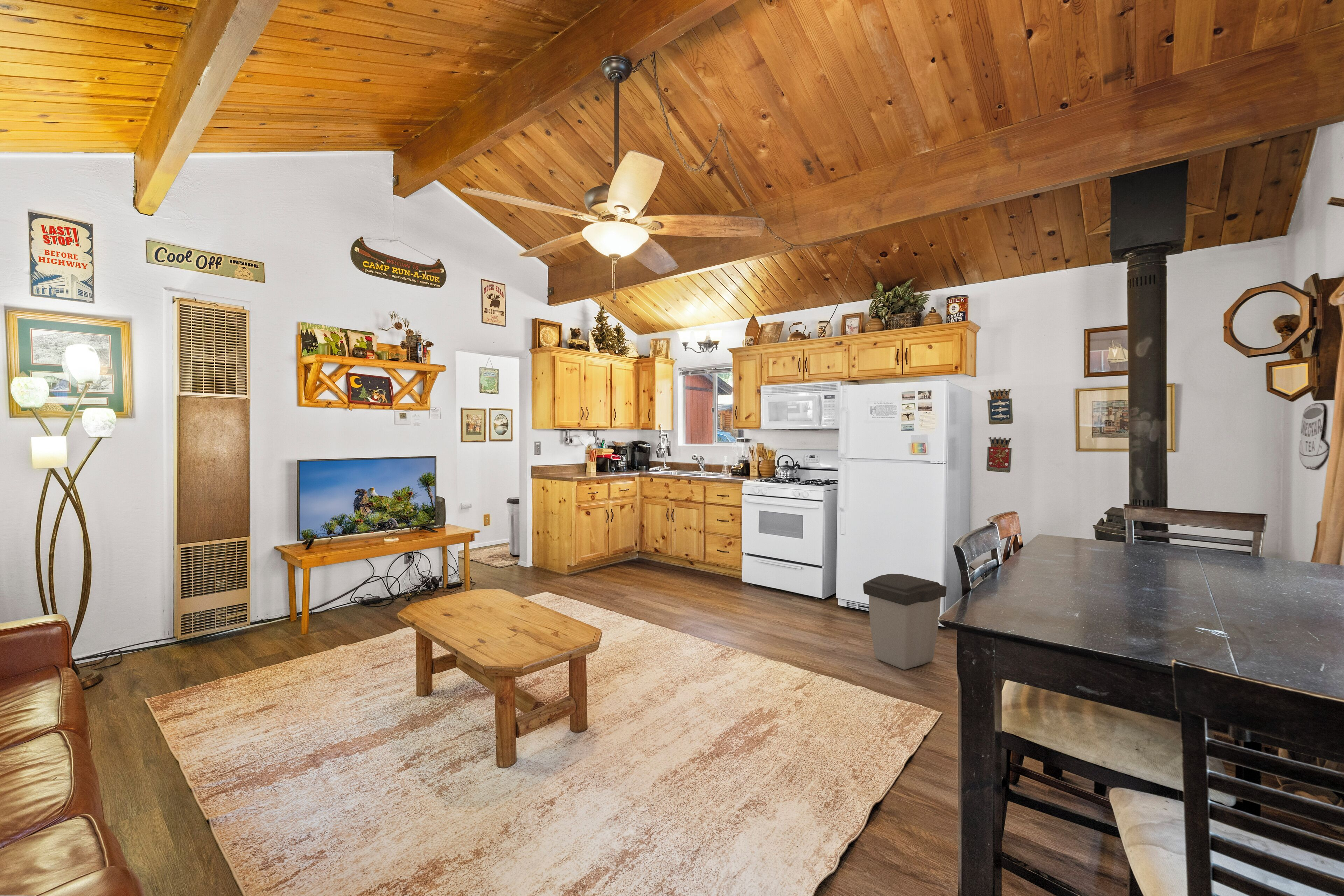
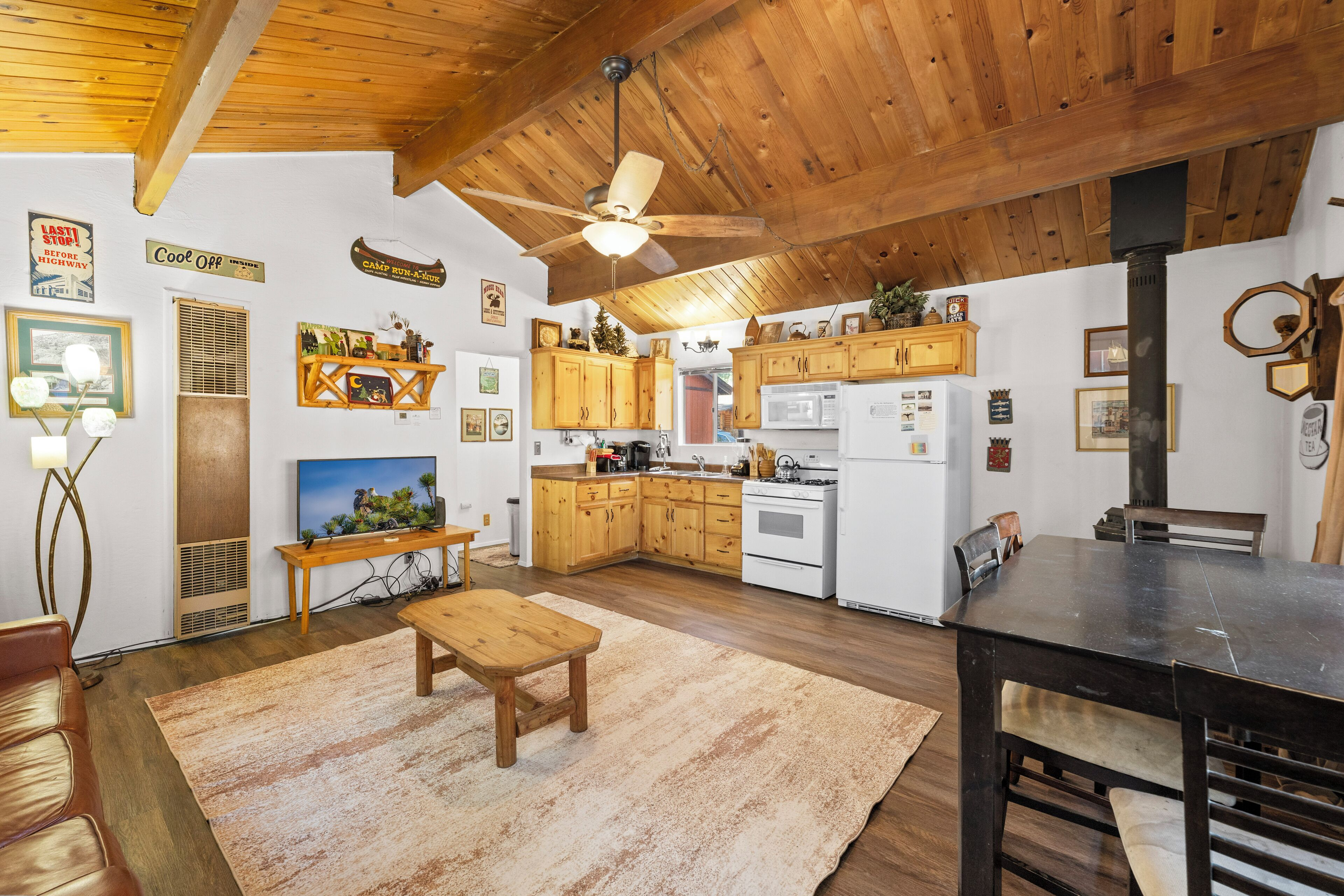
- trash can (905, 620)
